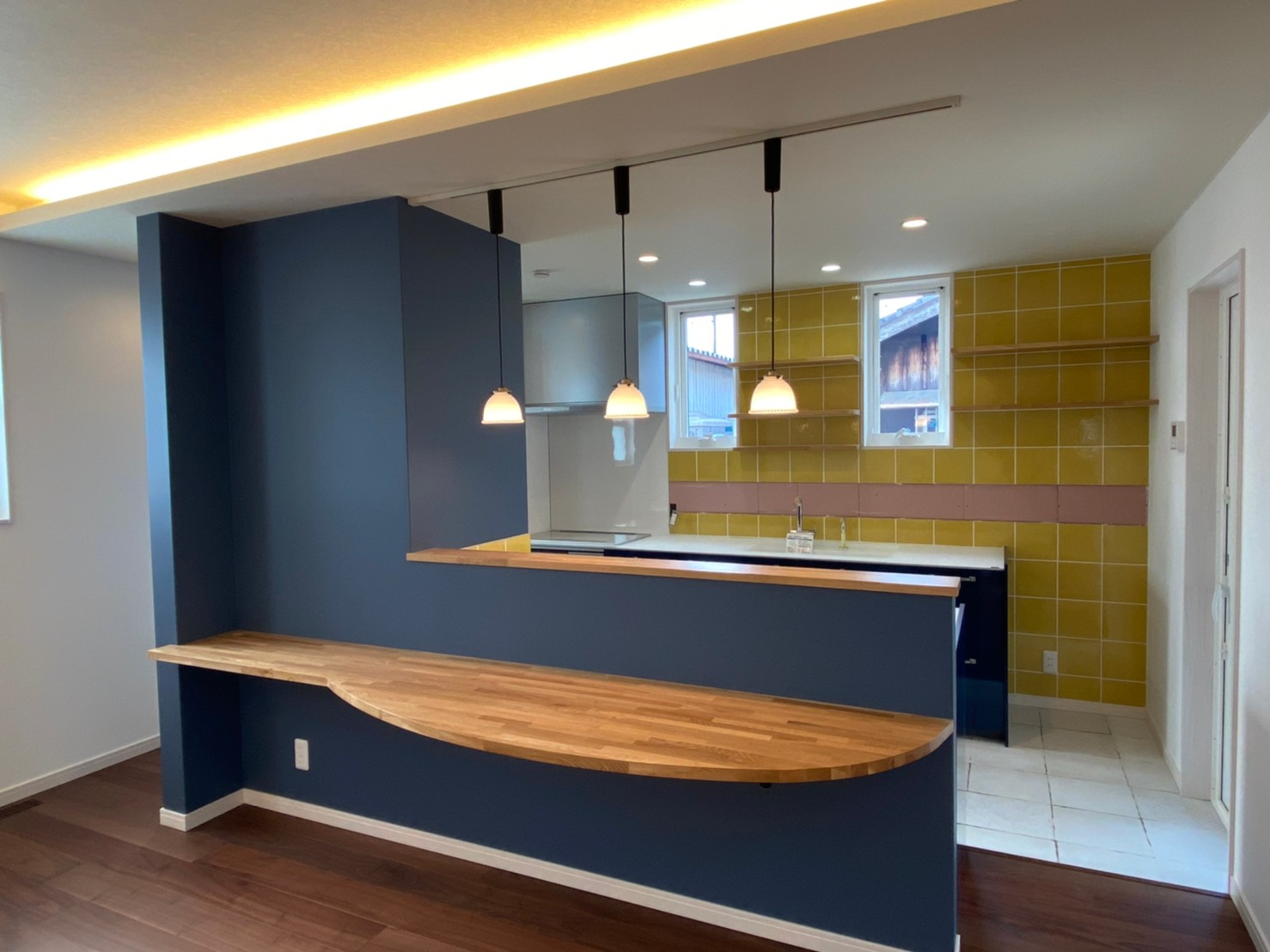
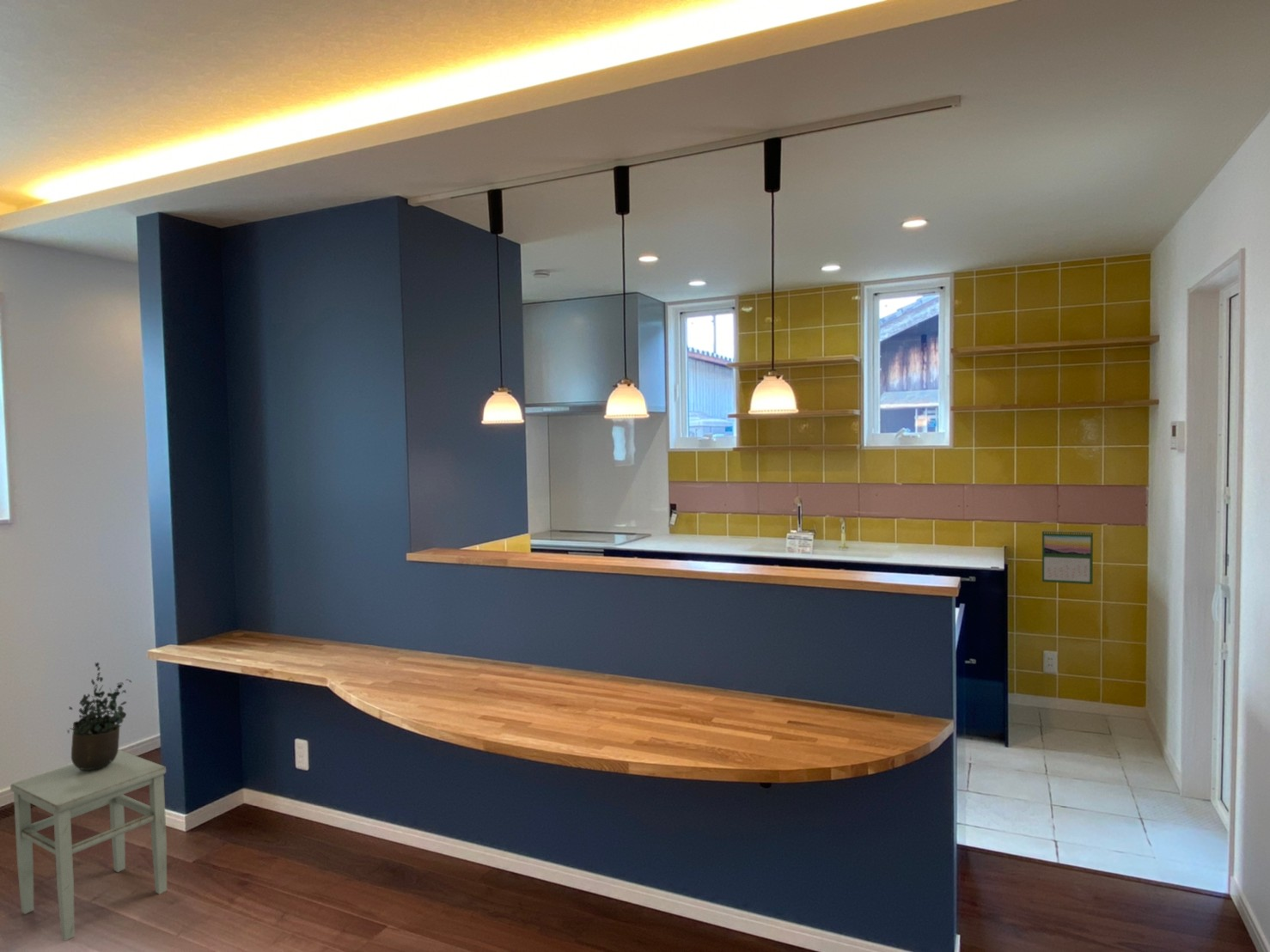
+ calendar (1066, 556)
+ stool (93, 838)
+ potted plant (99, 717)
